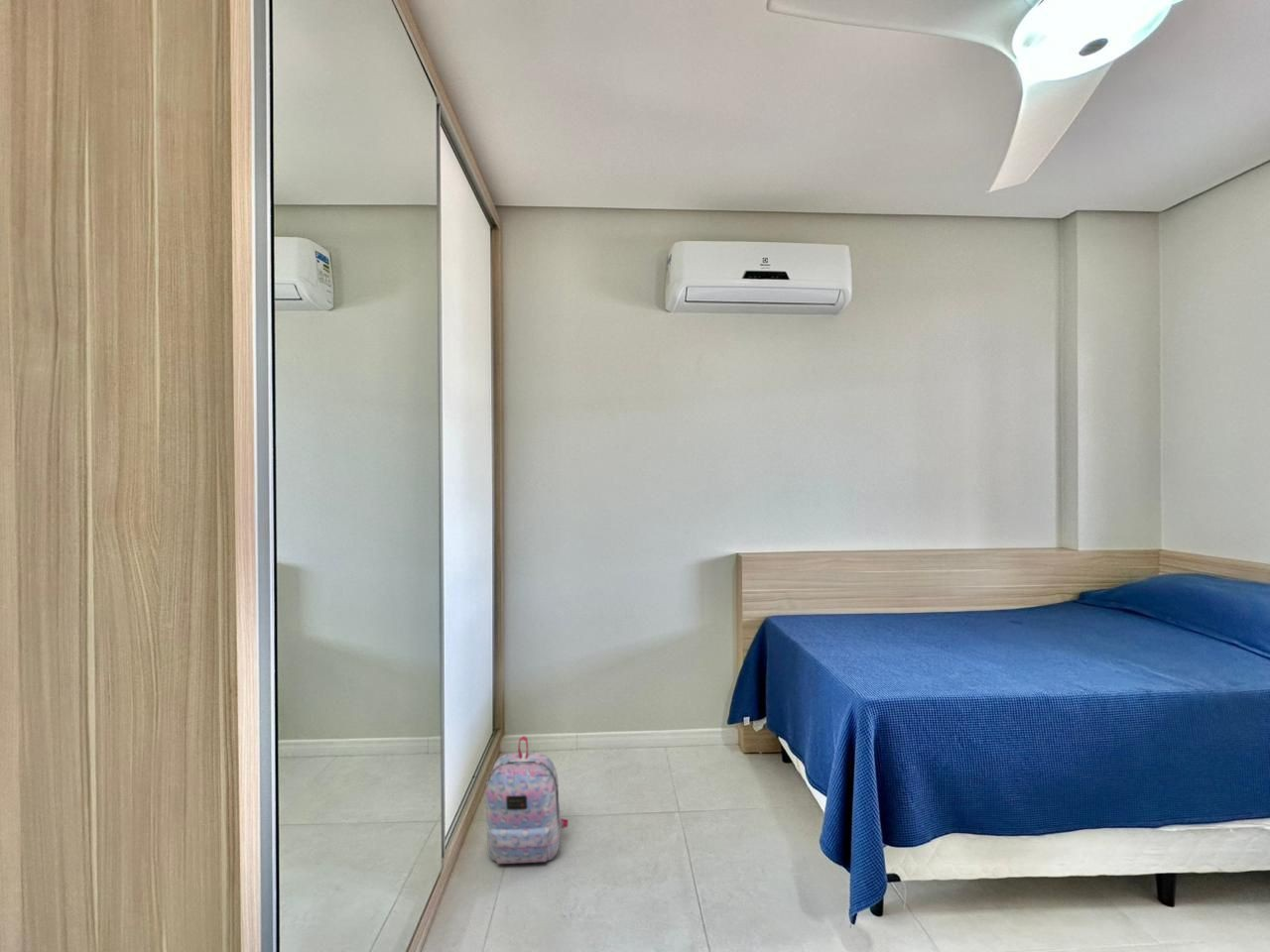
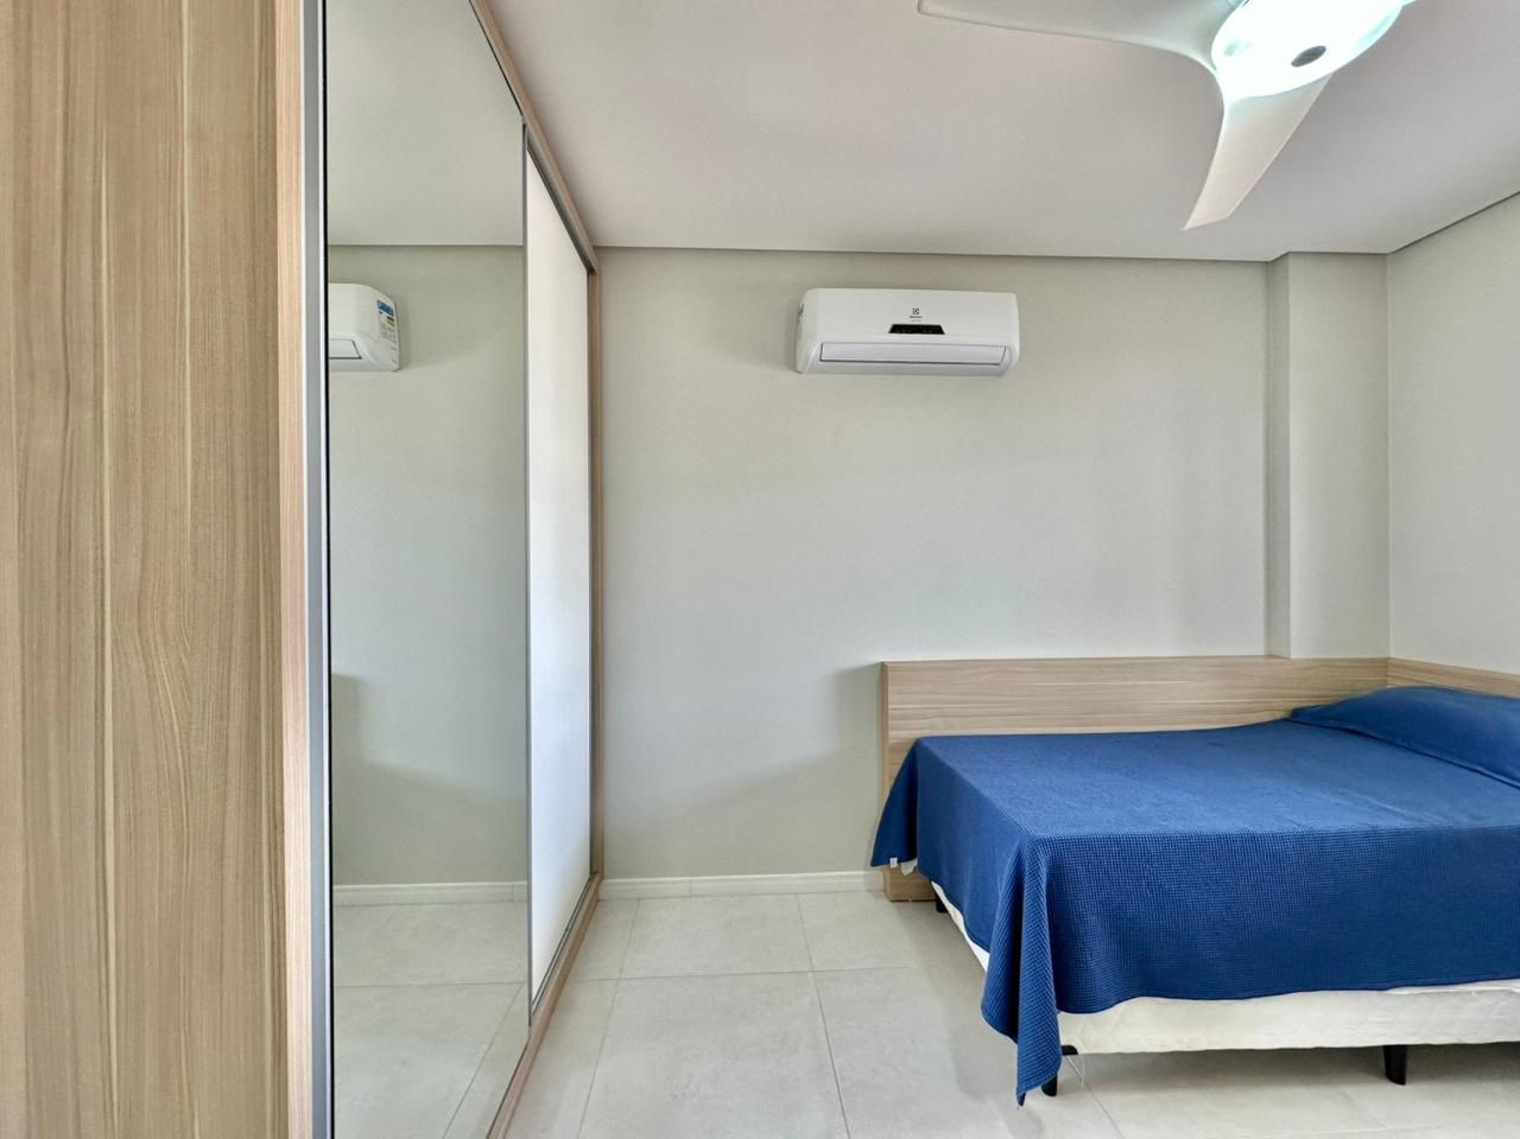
- backpack (525, 793)
